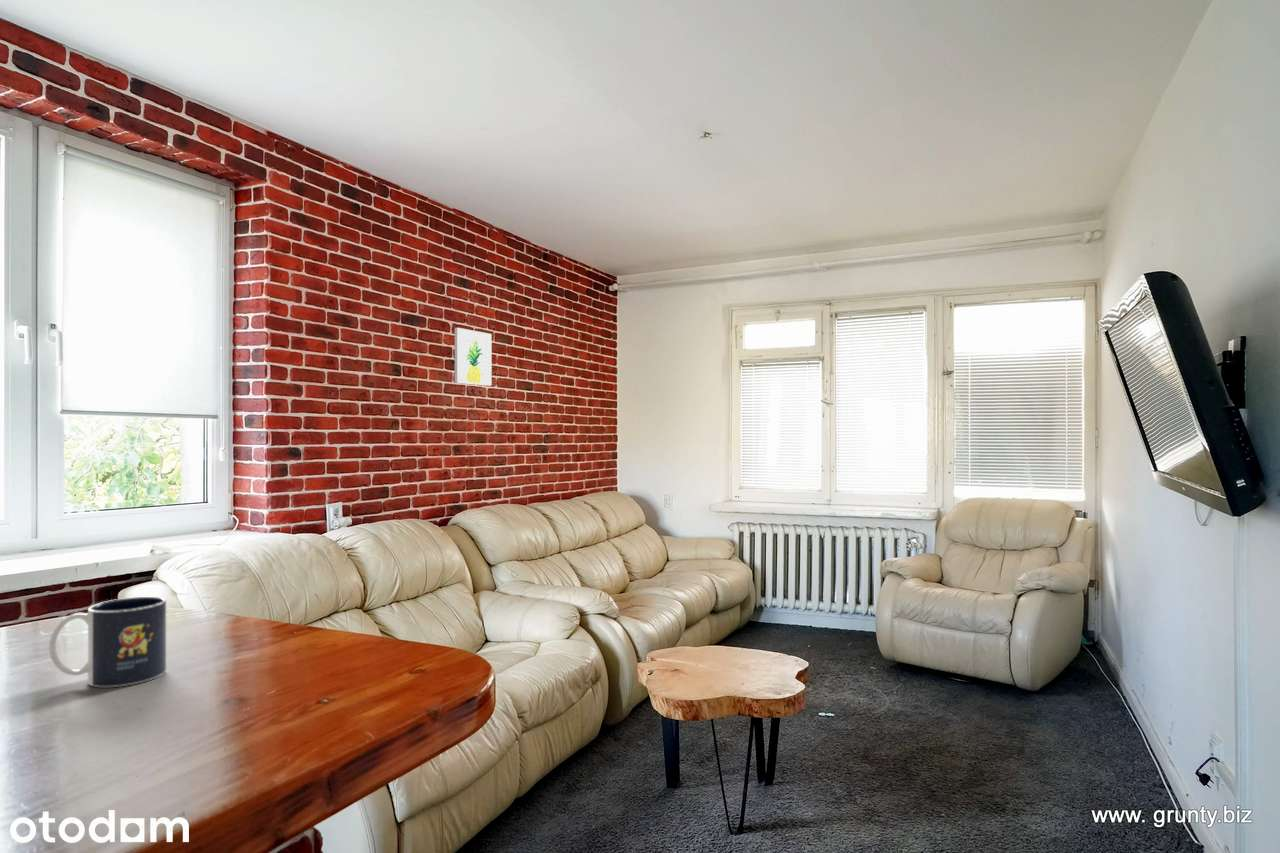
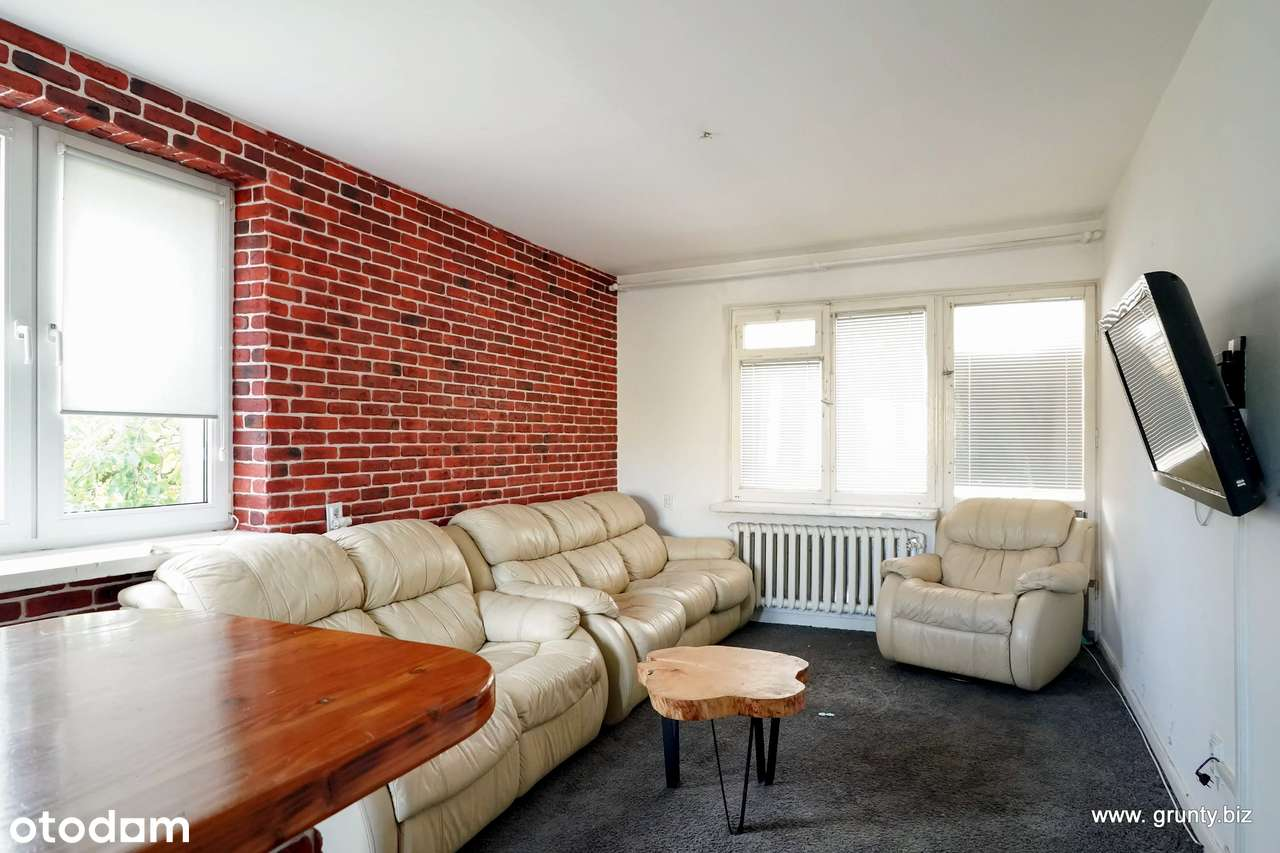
- mug (109, 642)
- wall art (473, 357)
